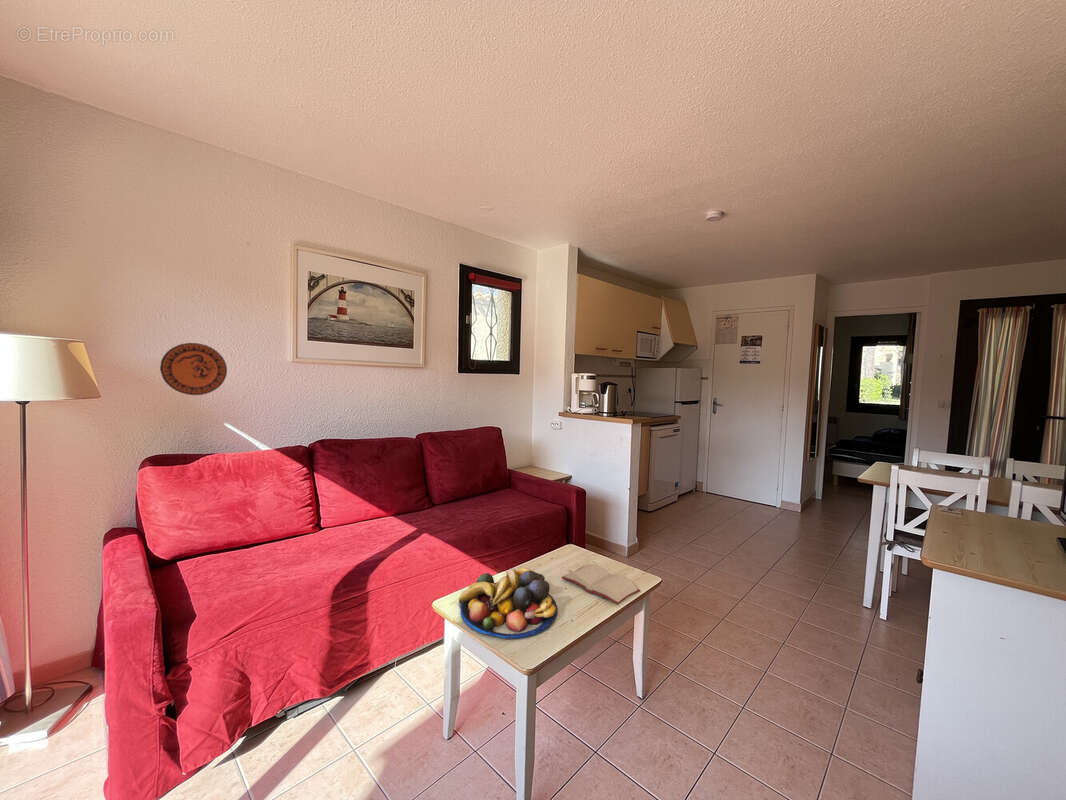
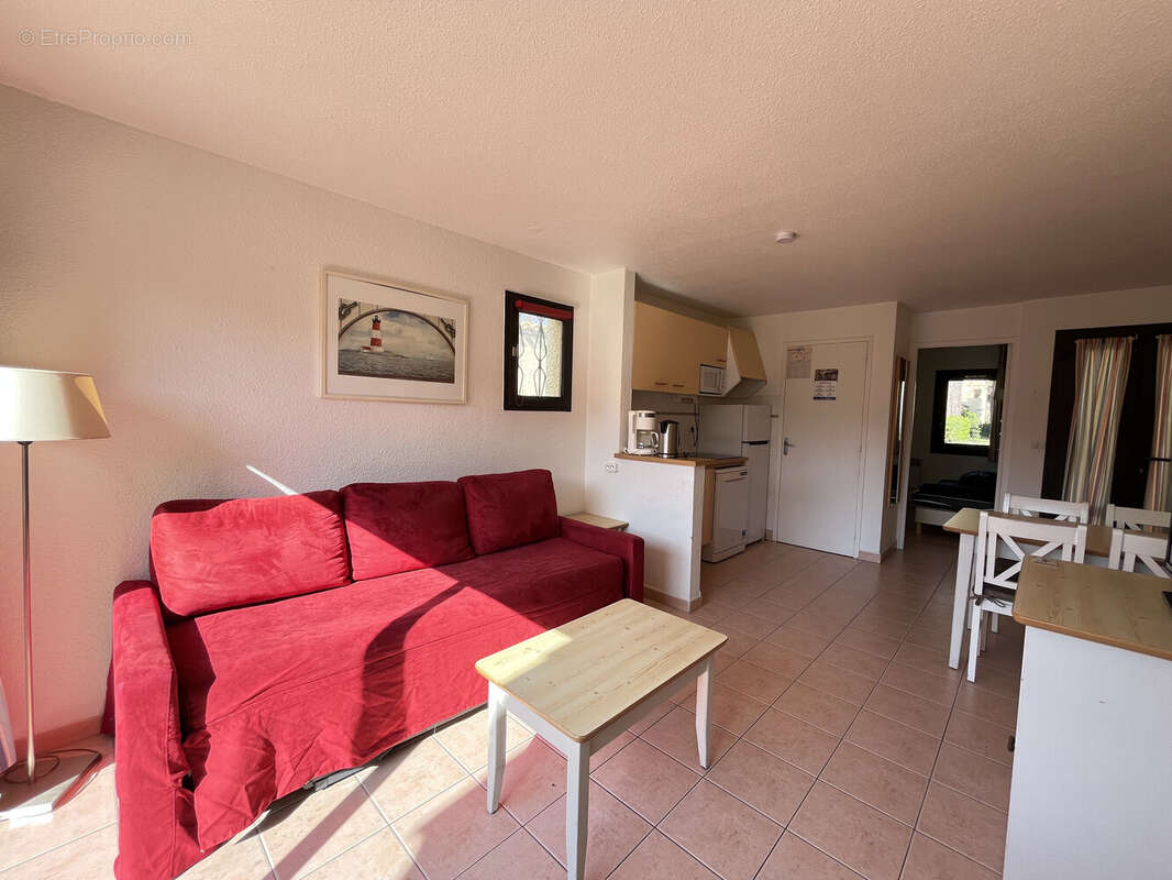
- hardback book (599, 580)
- decorative plate (194, 369)
- fruit bowl (509, 592)
